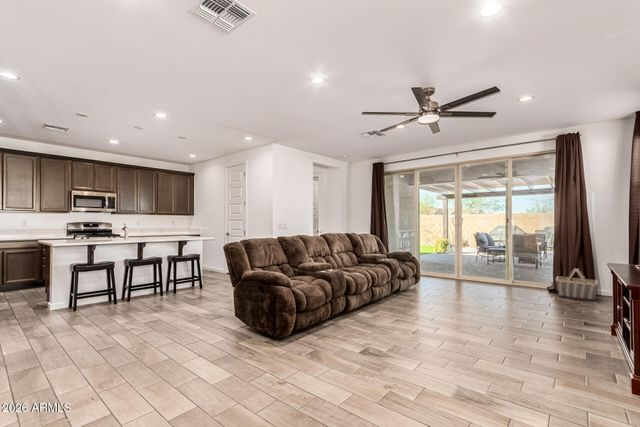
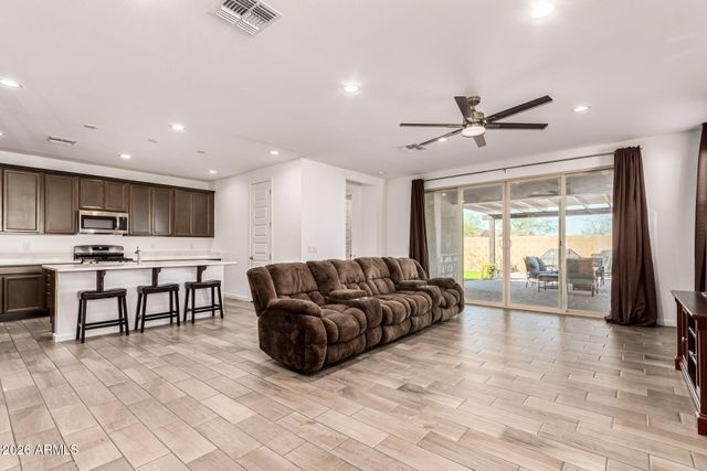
- basket (576, 283)
